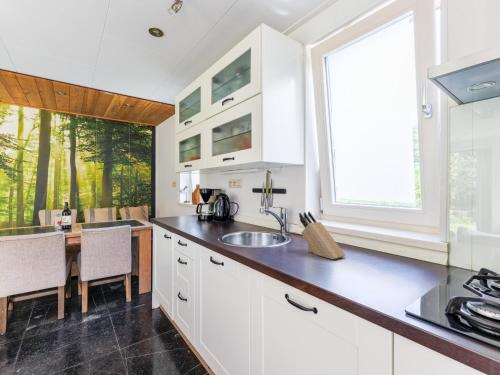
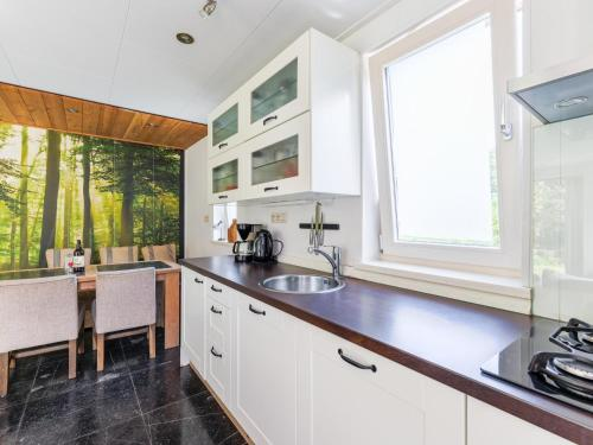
- knife block (319, 233)
